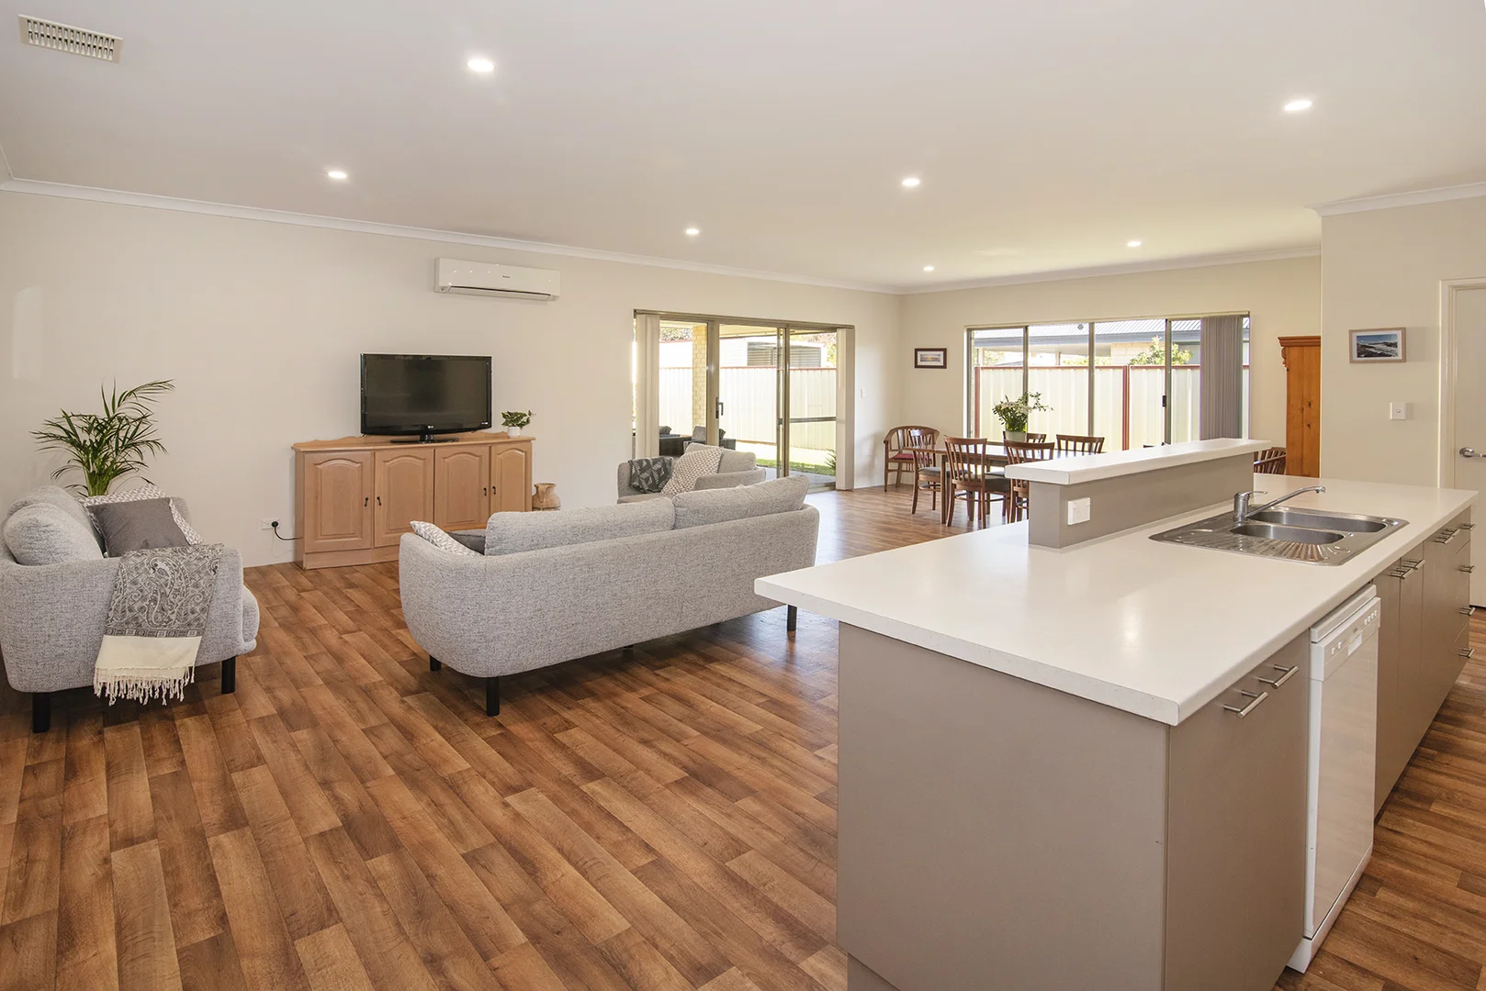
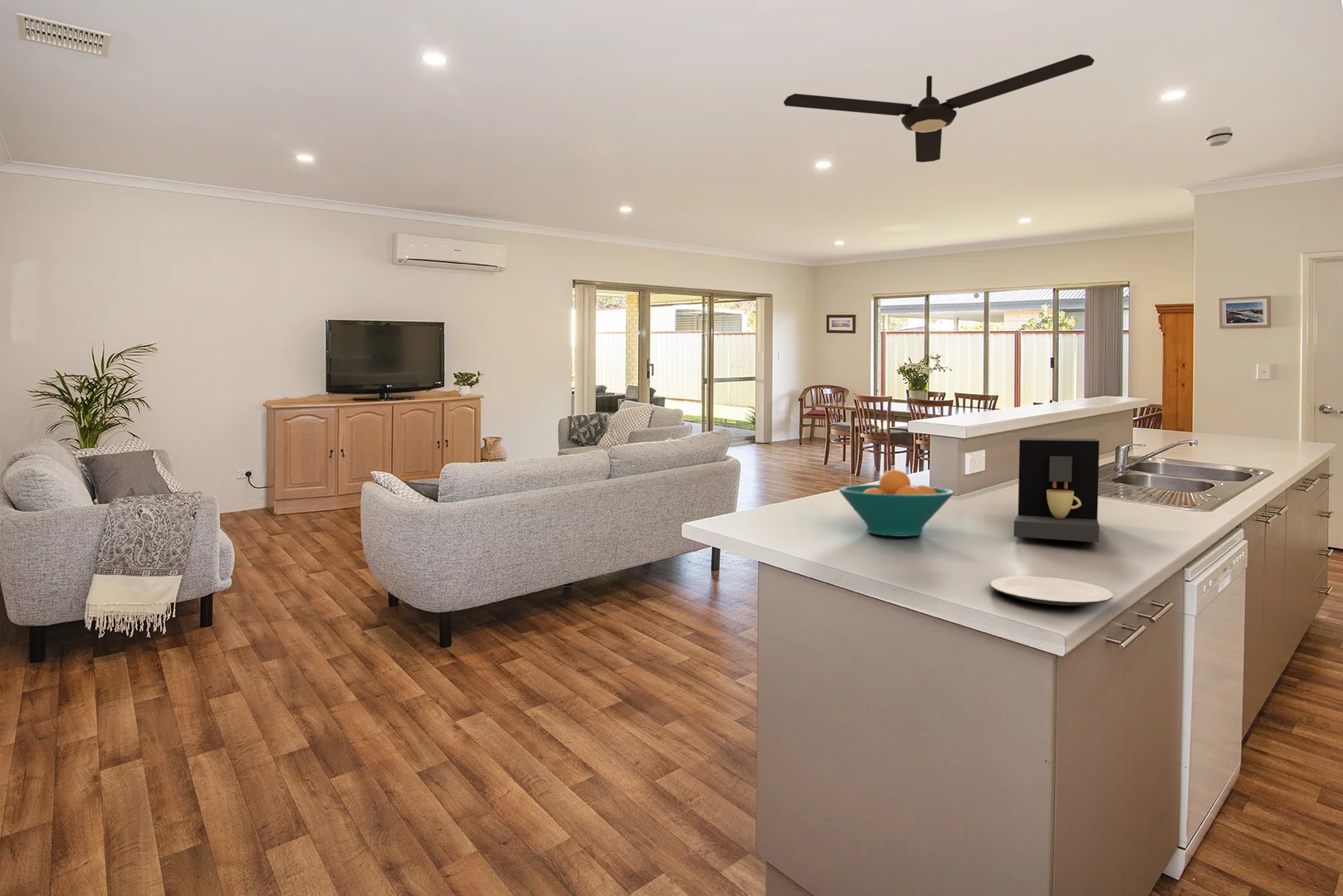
+ smoke detector (1218, 137)
+ plate (1049, 592)
+ coffee maker (1057, 485)
+ fruit bowl (895, 501)
+ ceiling fan (928, 114)
